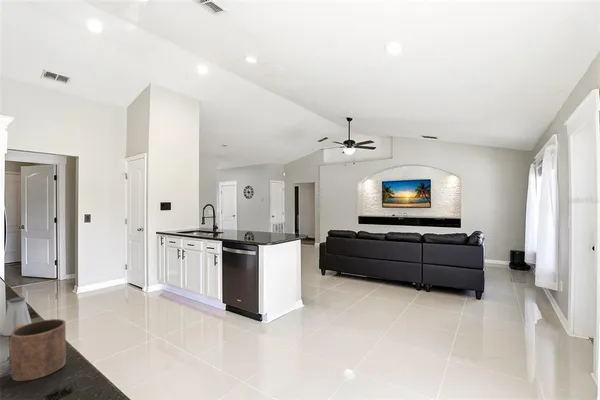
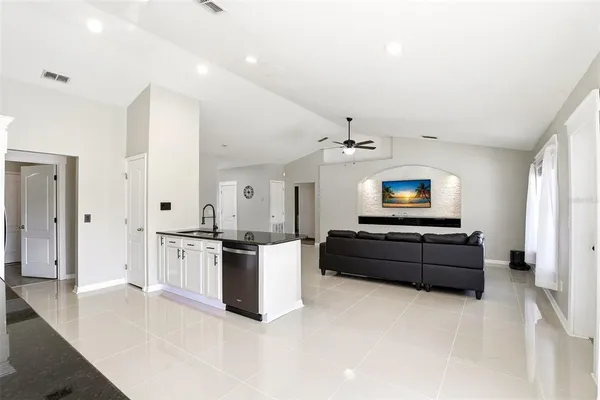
- mug (32, 346)
- saltshaker (17, 314)
